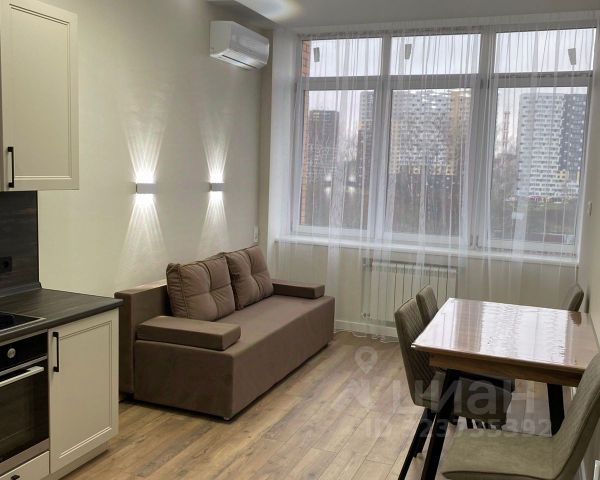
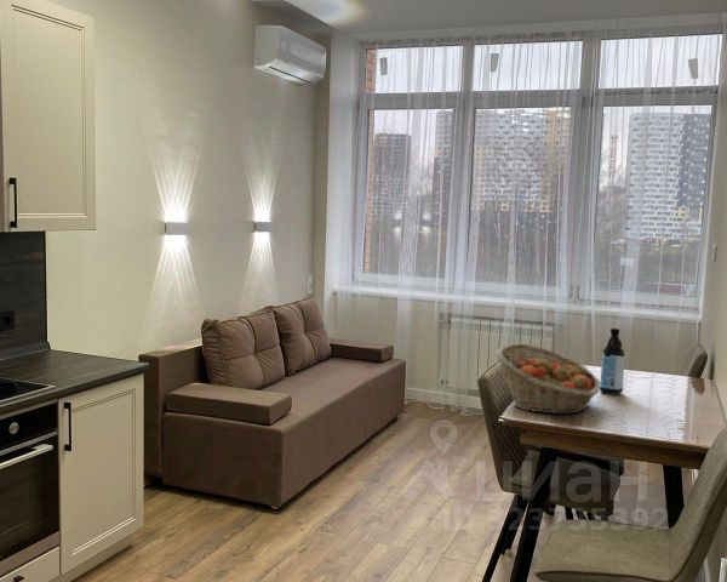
+ water bottle (613, 360)
+ fruit basket (546, 377)
